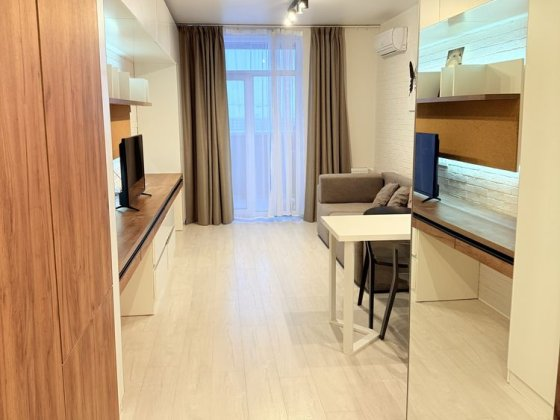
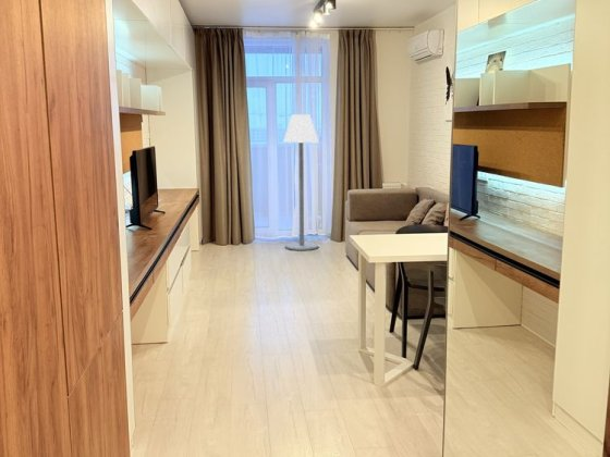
+ floor lamp (301, 182)
